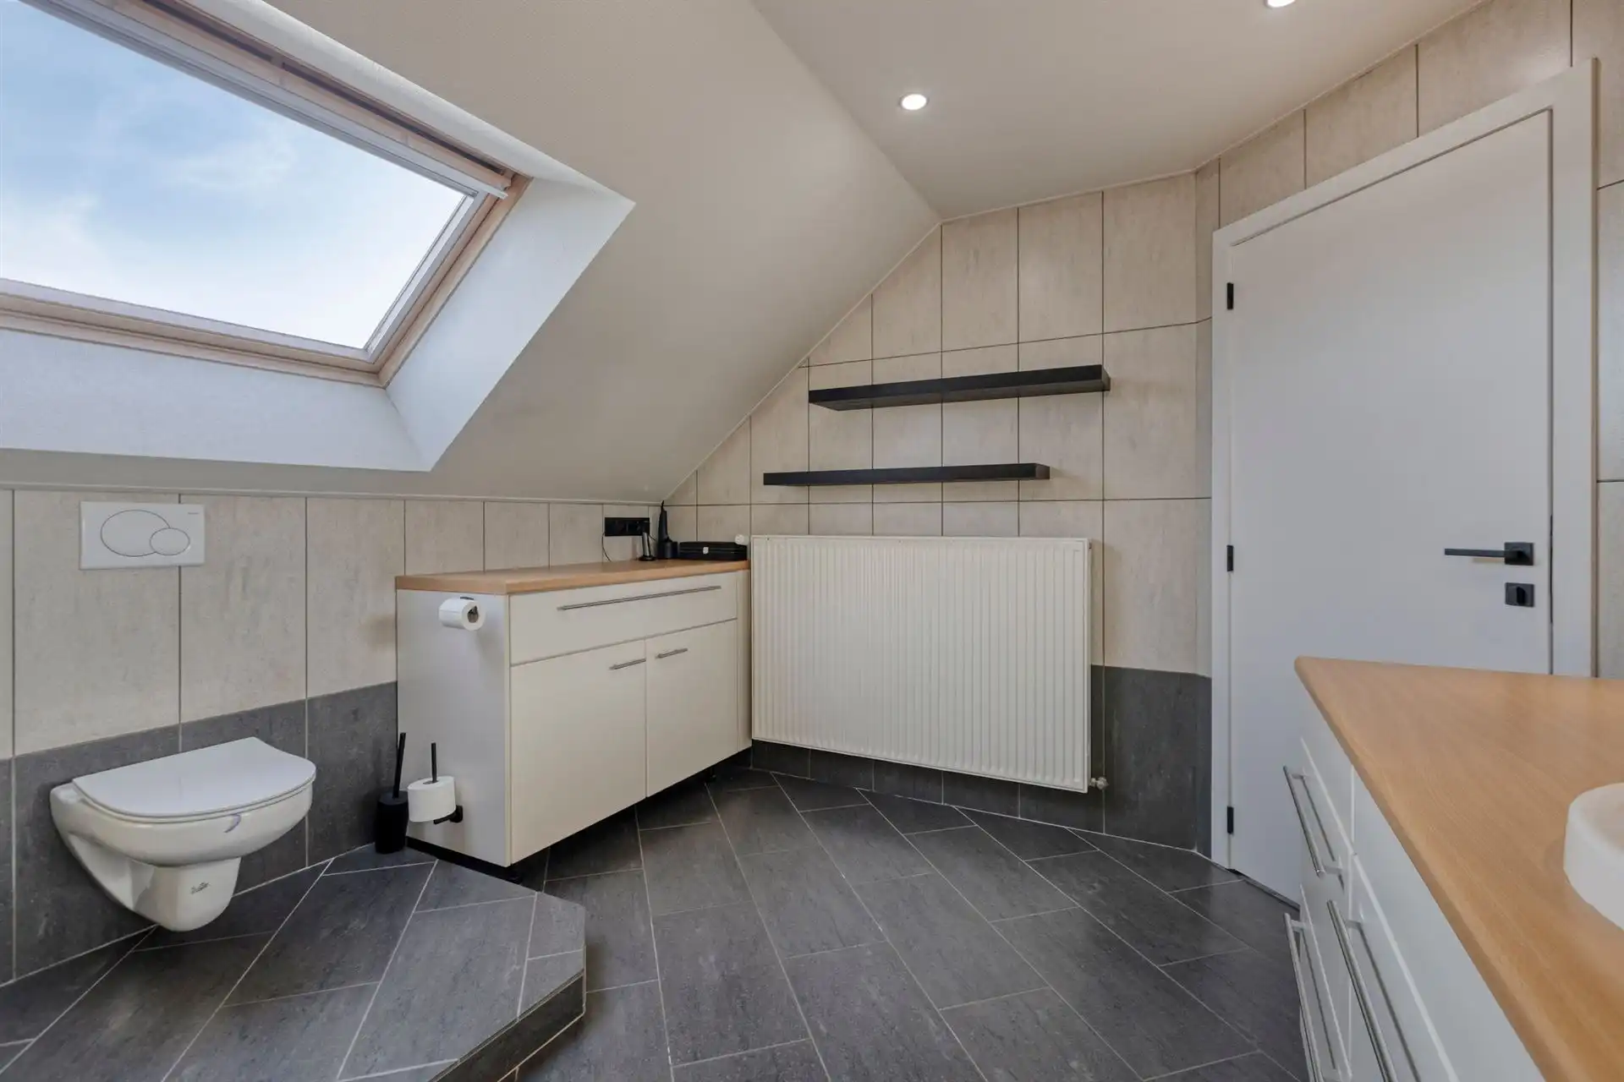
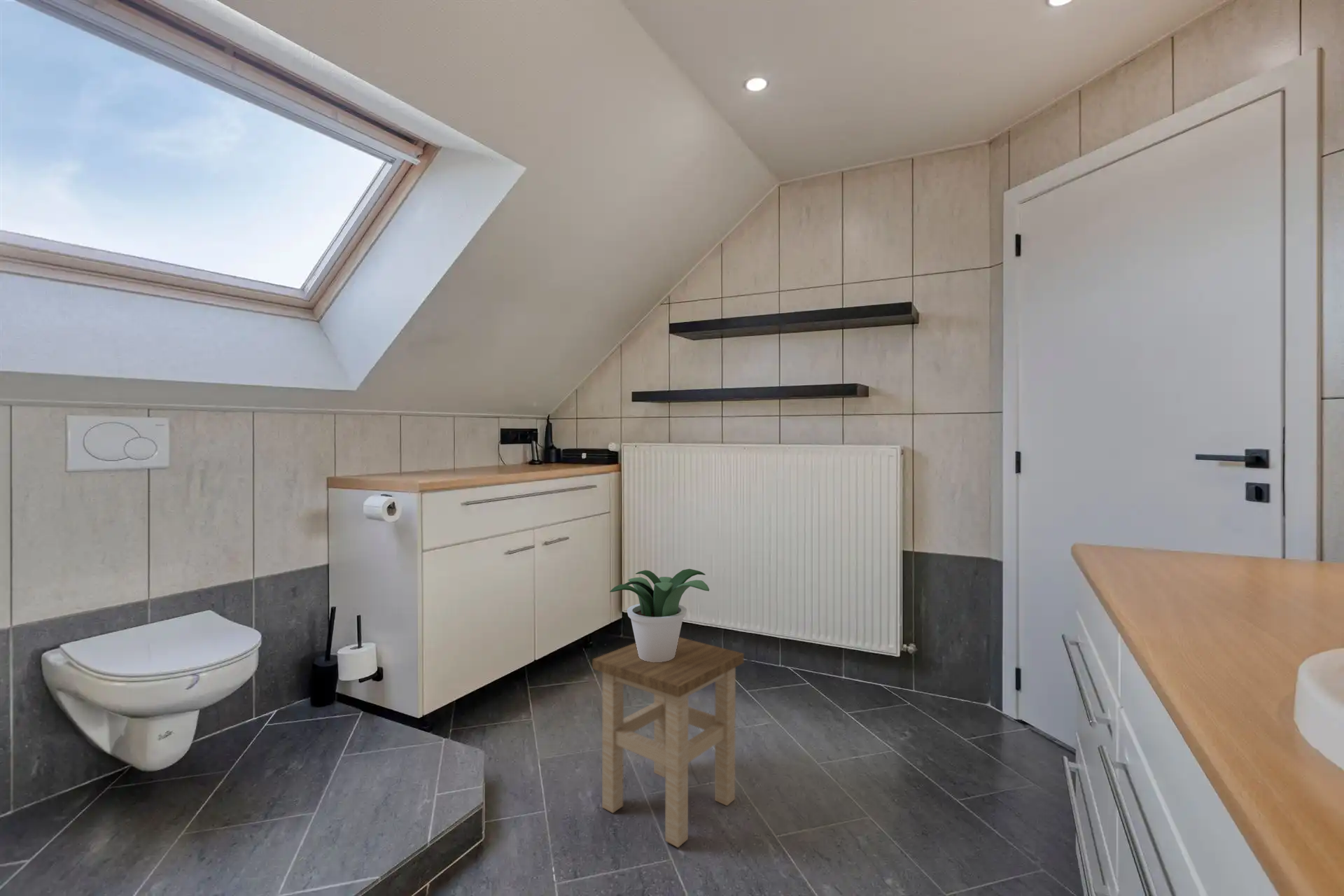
+ stool (668, 729)
+ potted plant (664, 615)
